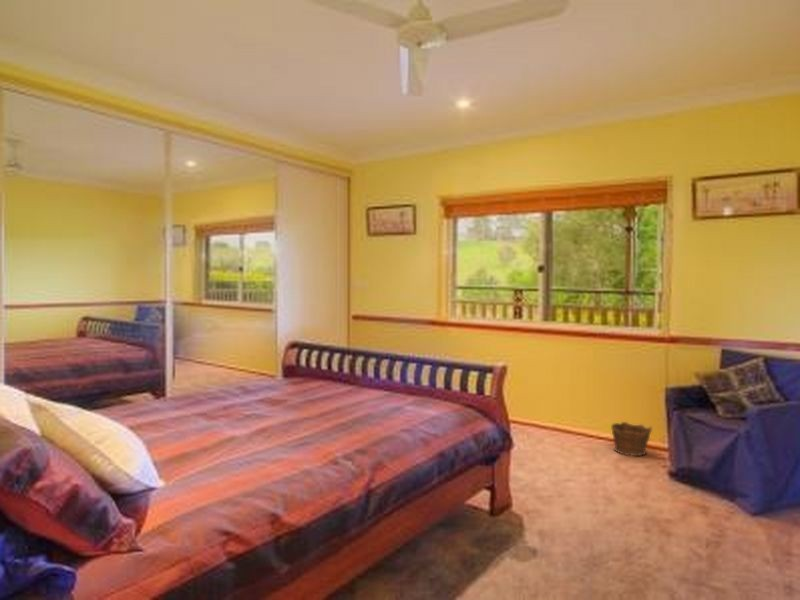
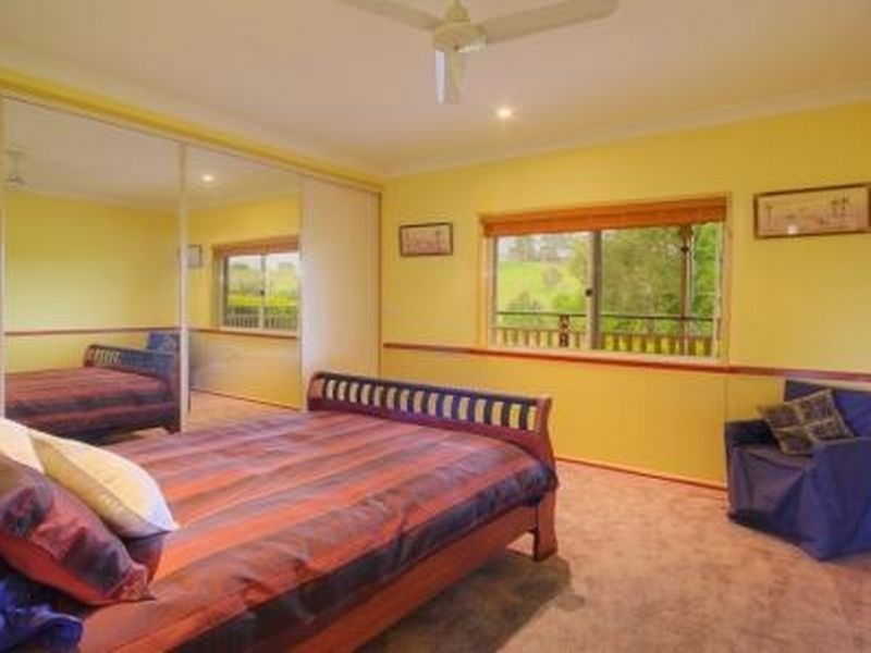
- clay pot (630, 433)
